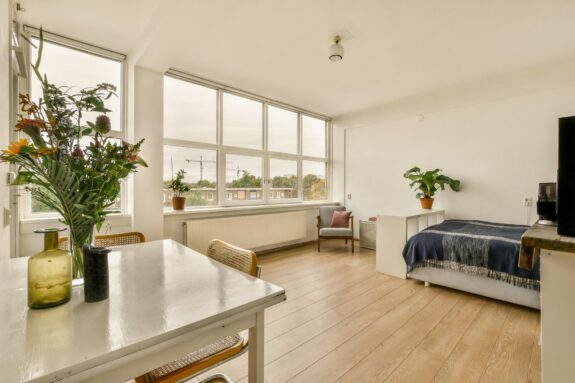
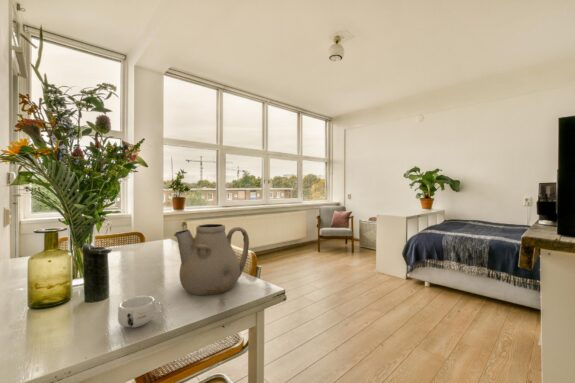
+ teapot (212, 254)
+ mug (141, 311)
